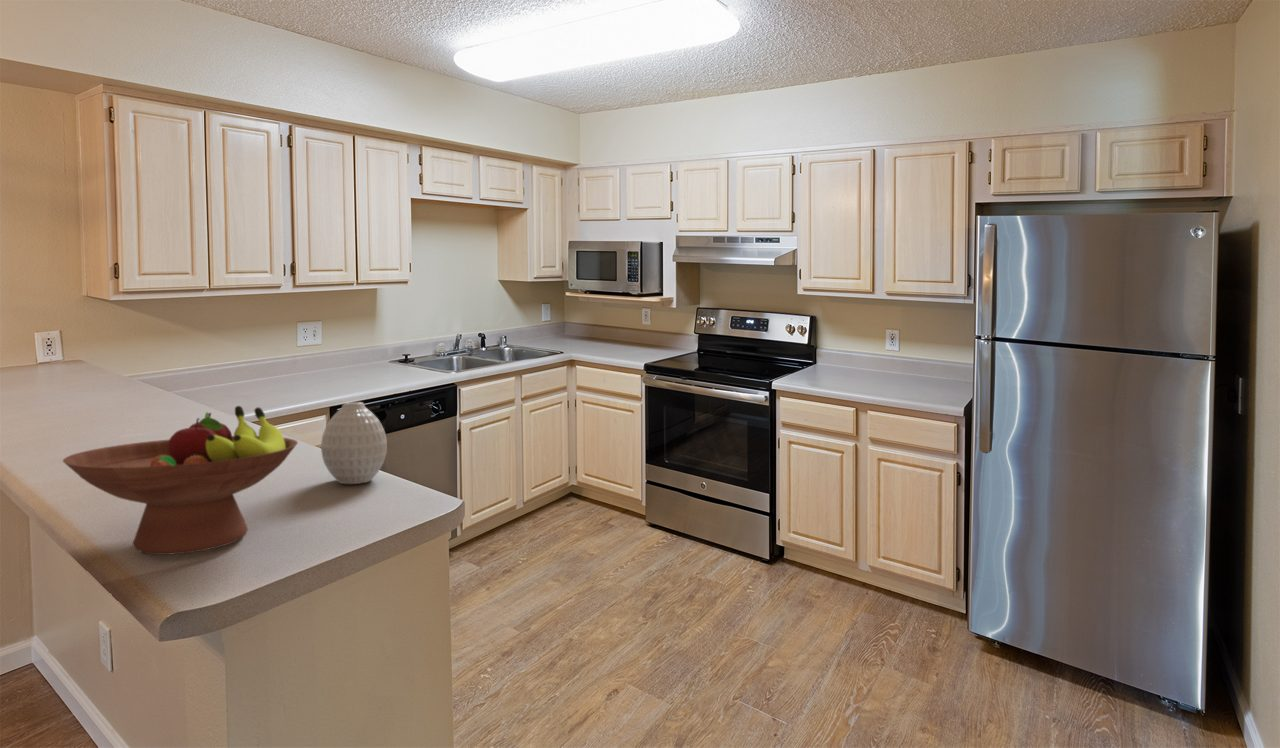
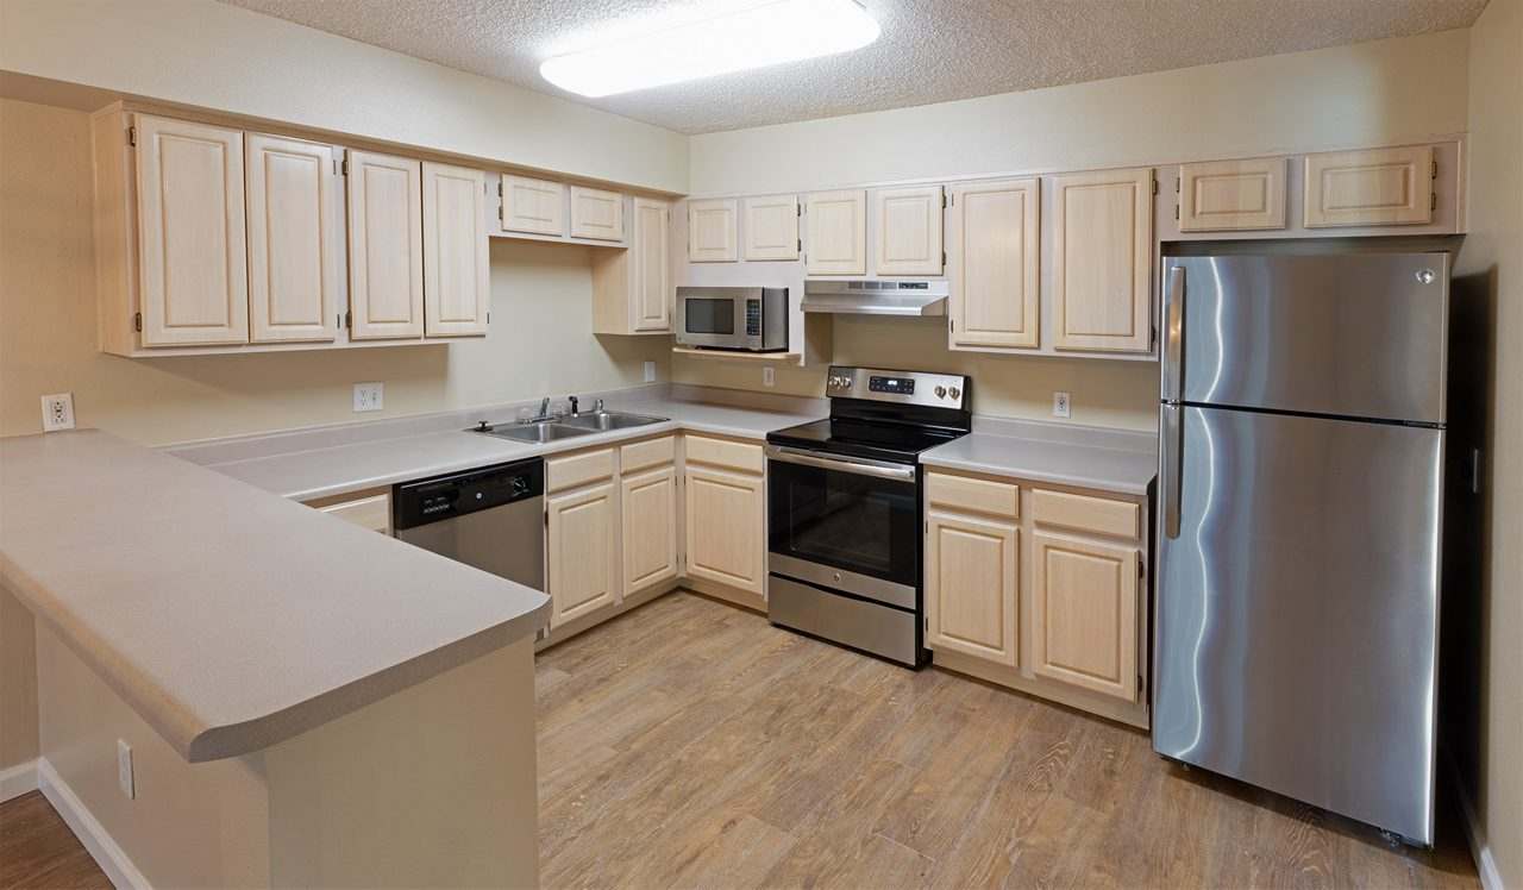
- fruit bowl (189, 477)
- vase (354, 442)
